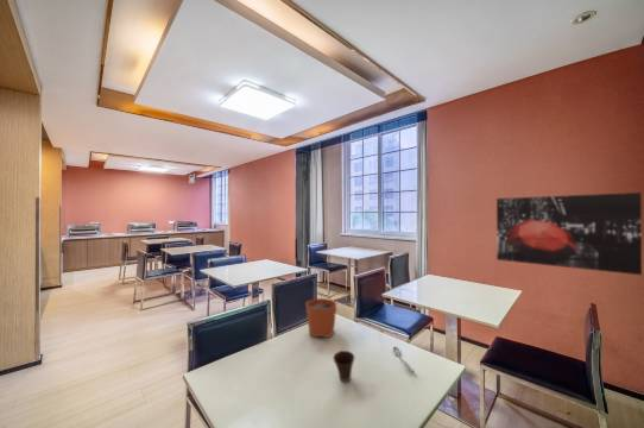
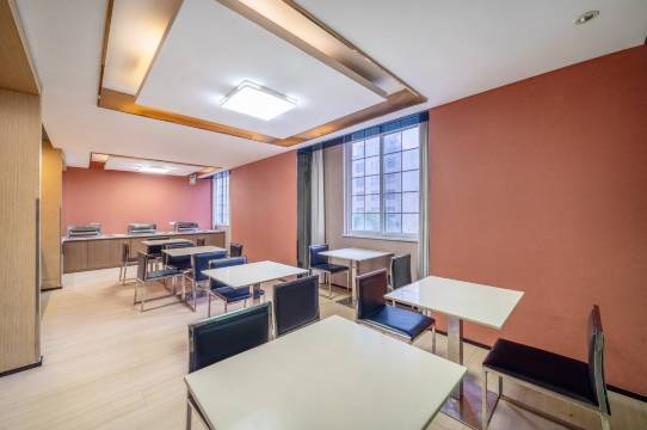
- plant pot (321, 310)
- cup (343, 367)
- wall art (558, 231)
- spoon (403, 360)
